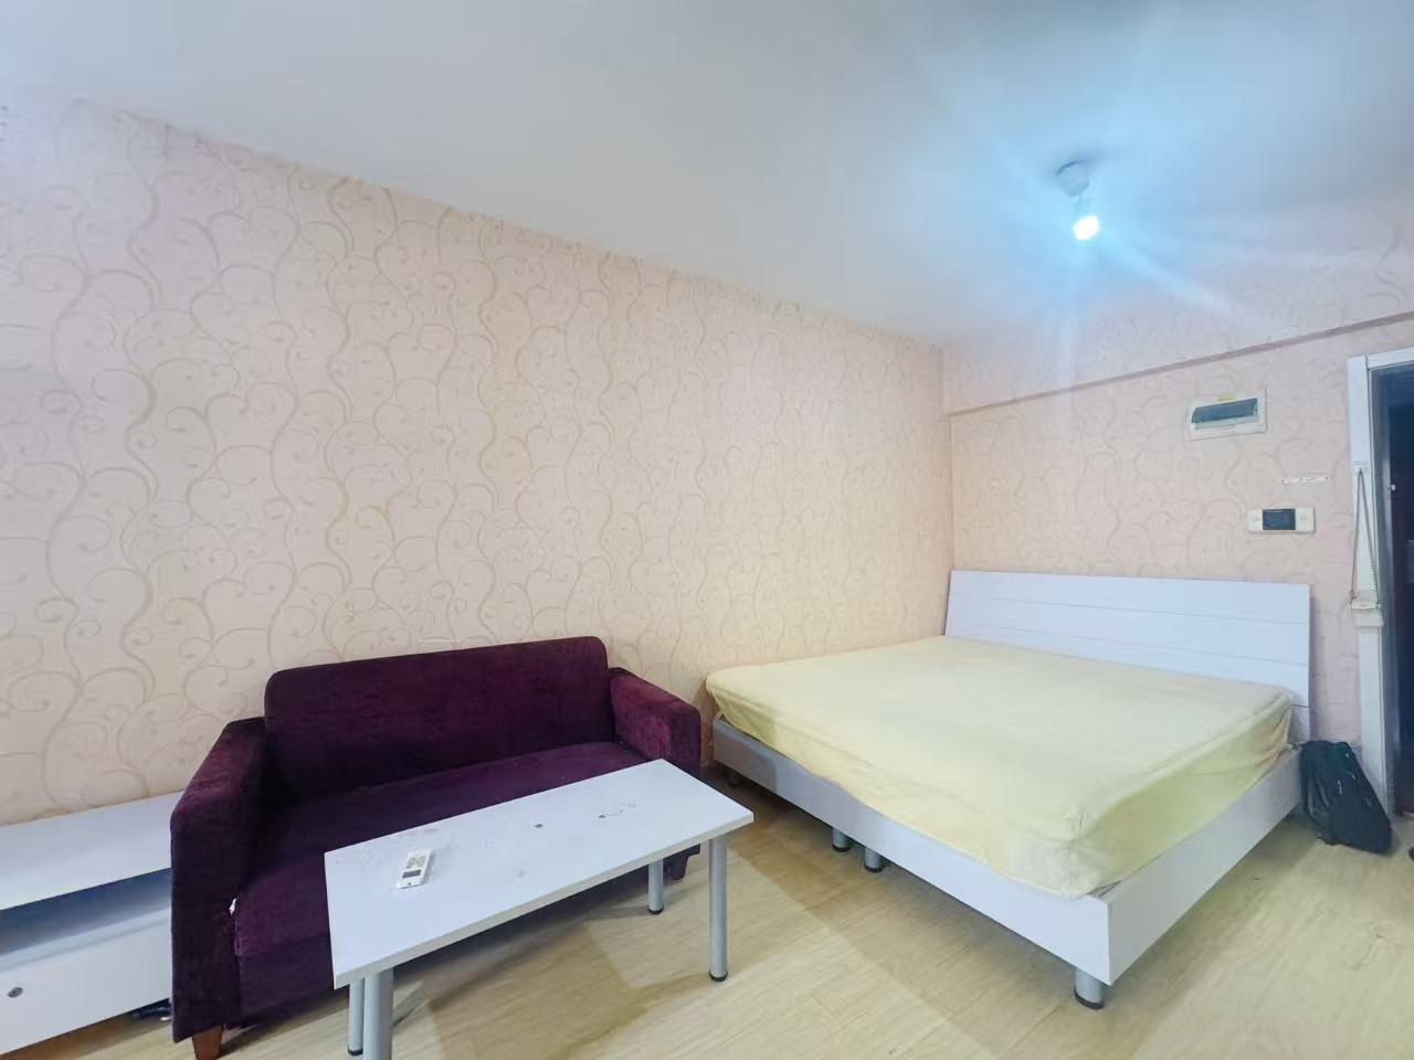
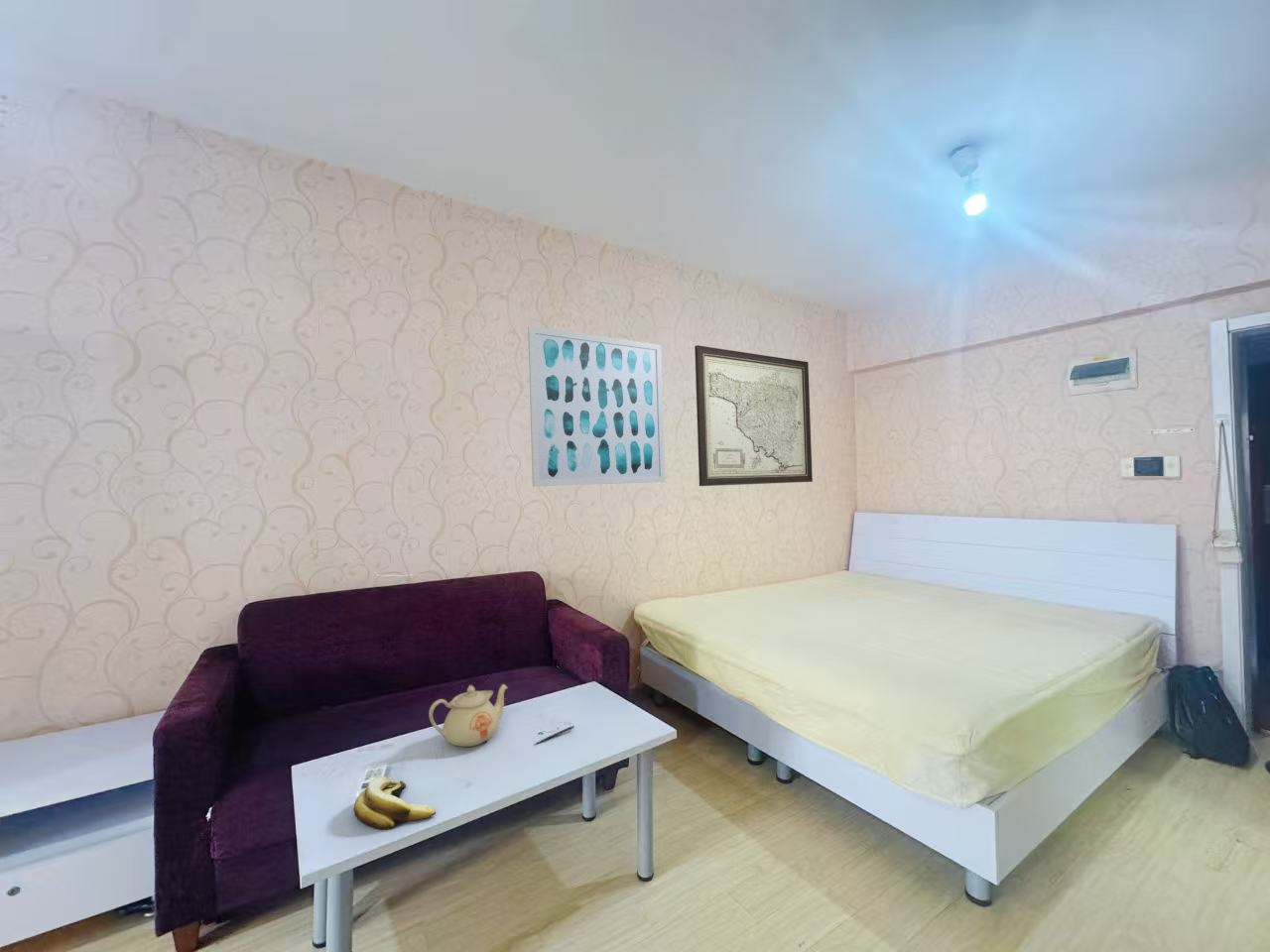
+ banana (397, 793)
+ wall art (601, 410)
+ wall art (758, 418)
+ teapot (470, 712)
+ pen (554, 735)
